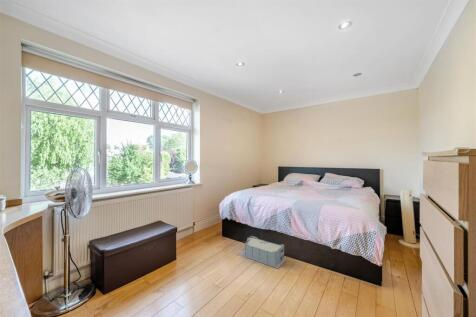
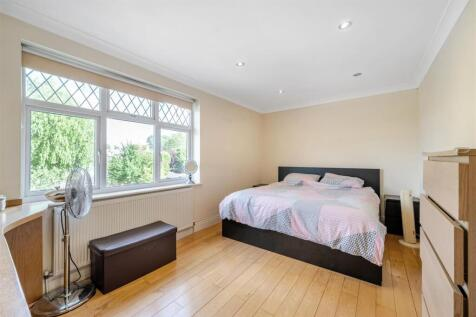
- storage bin (261, 249)
